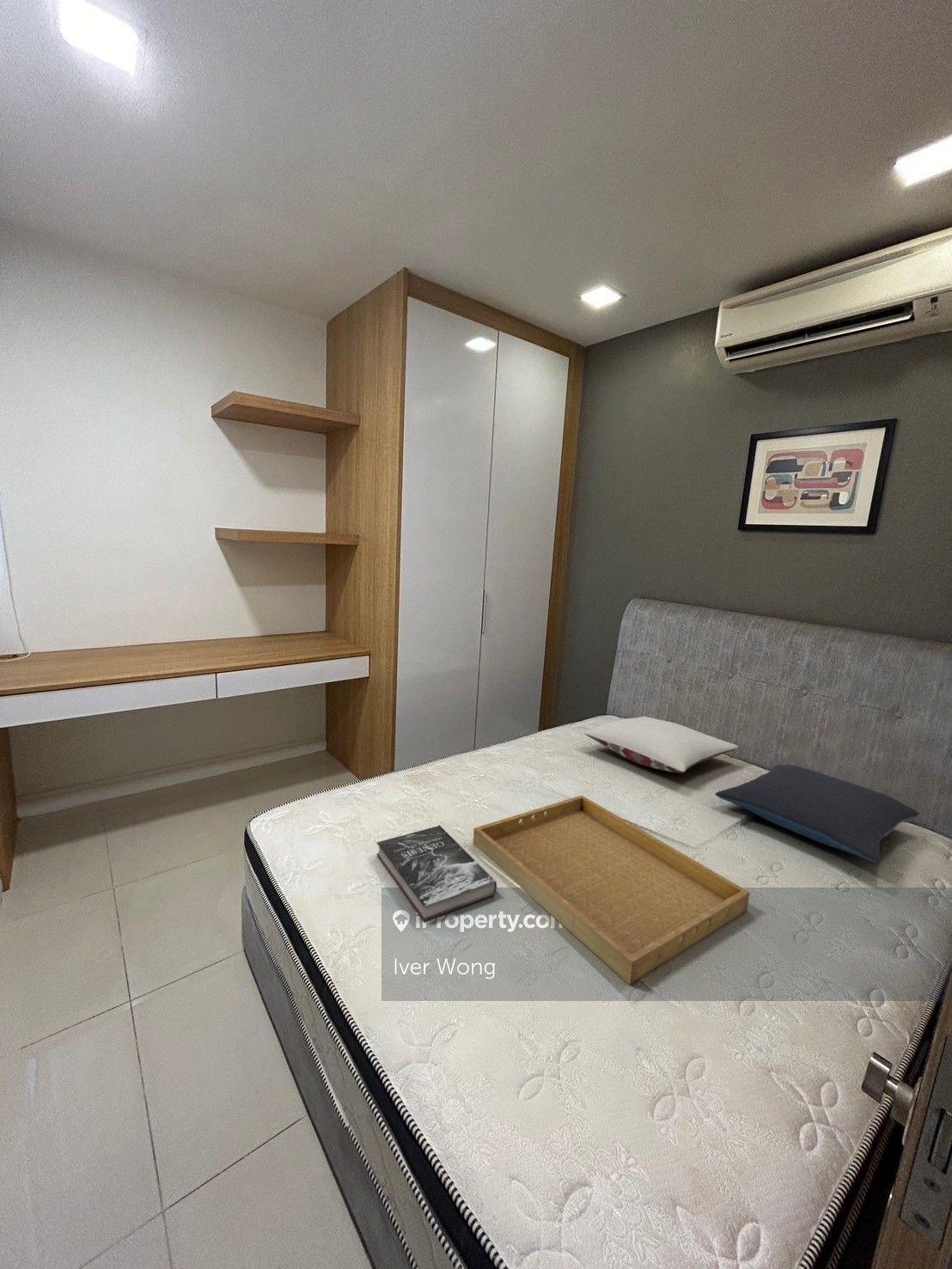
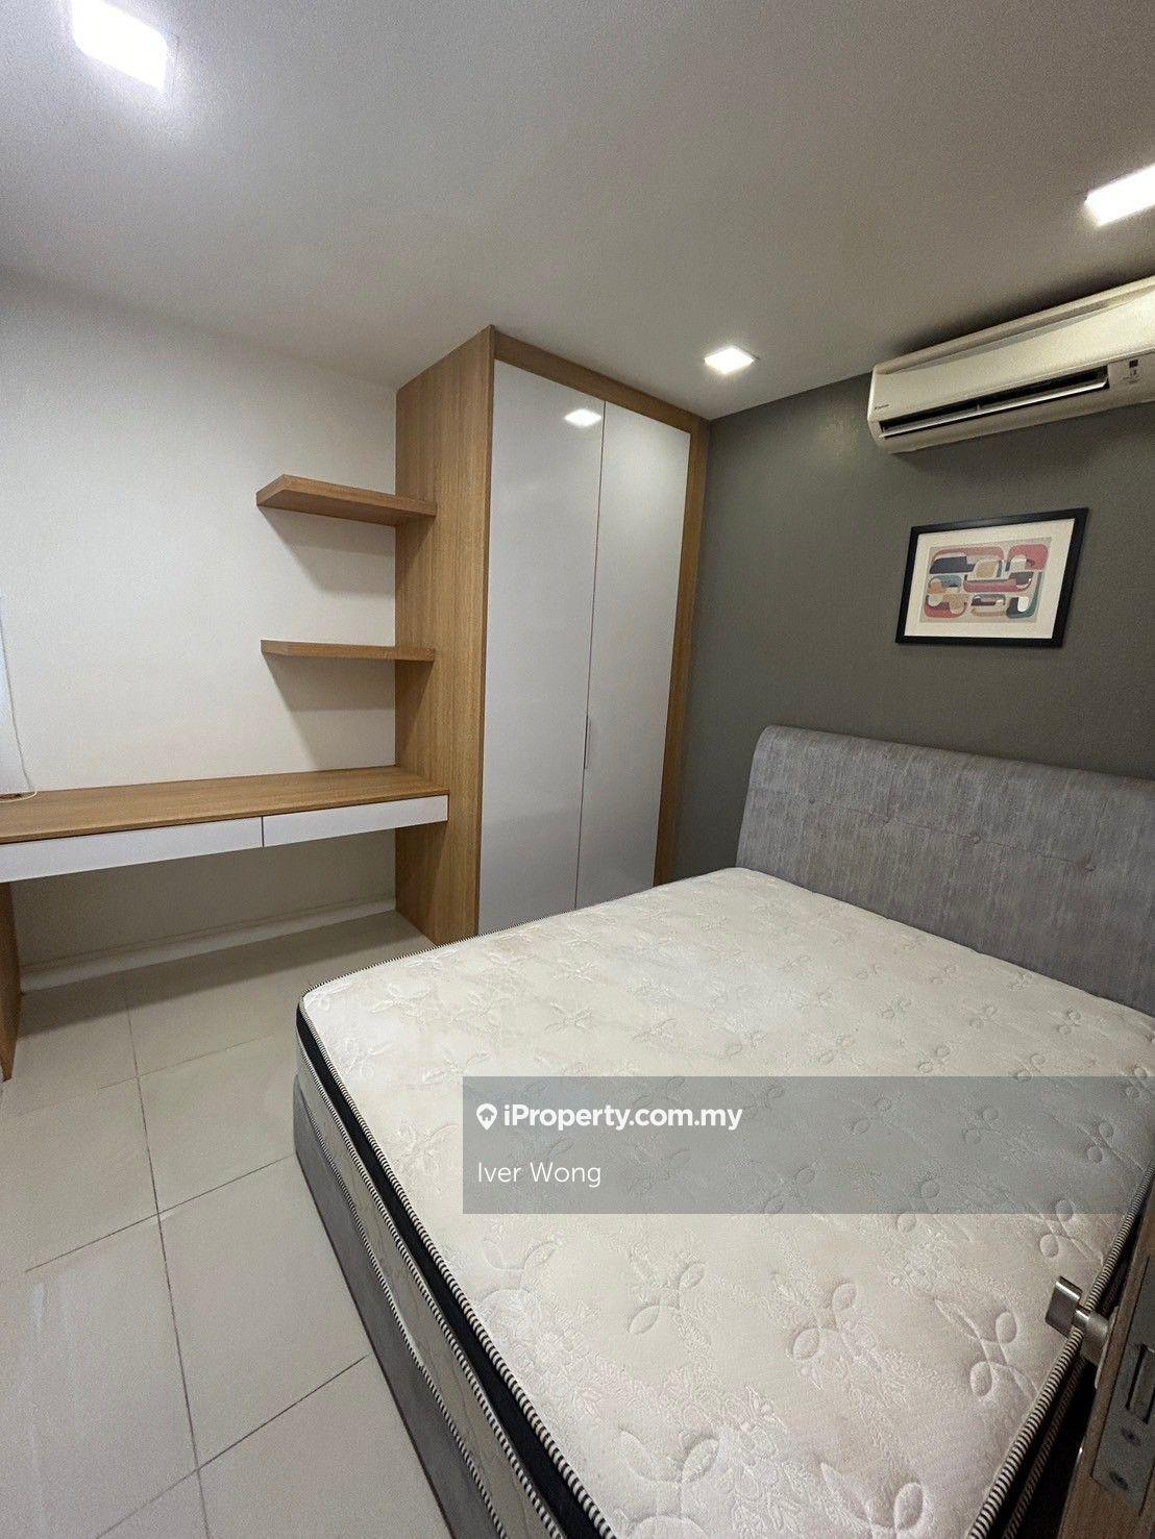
- pillow (815, 803)
- tray (599, 866)
- book (433, 867)
- pillow (661, 740)
